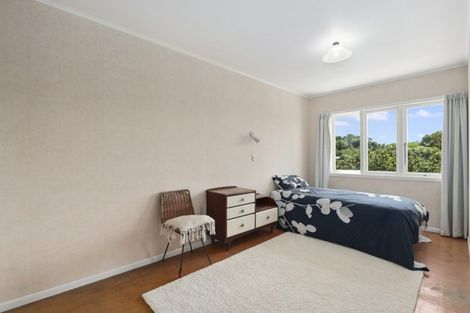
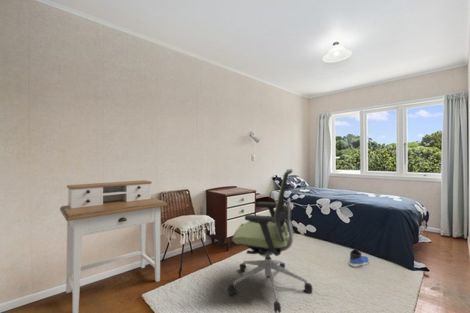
+ desk (114, 229)
+ office chair (271, 227)
+ sneaker (359, 256)
